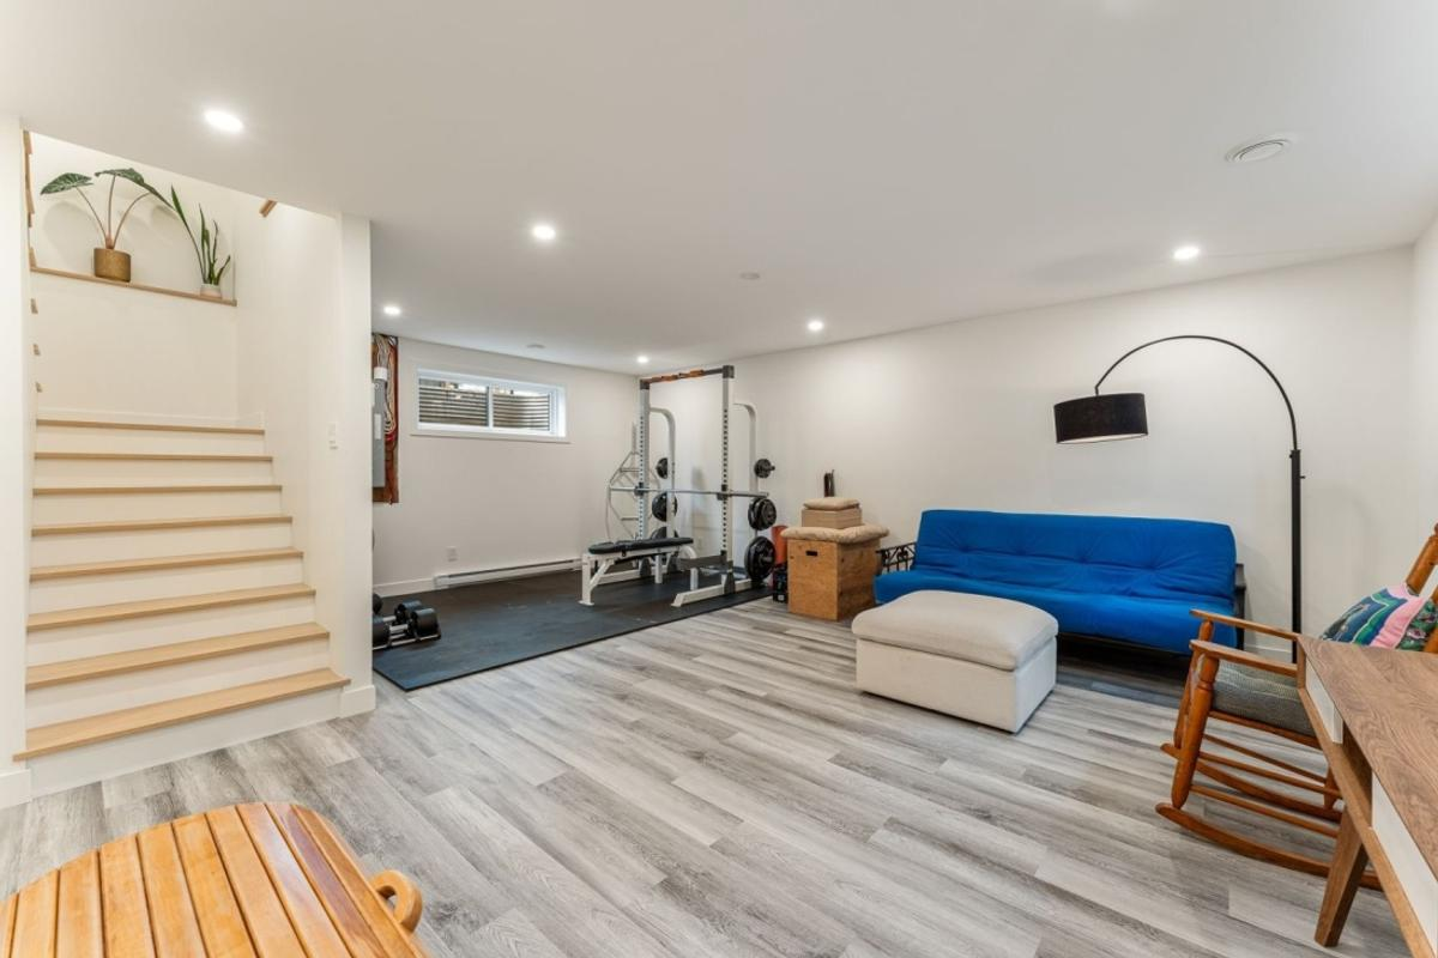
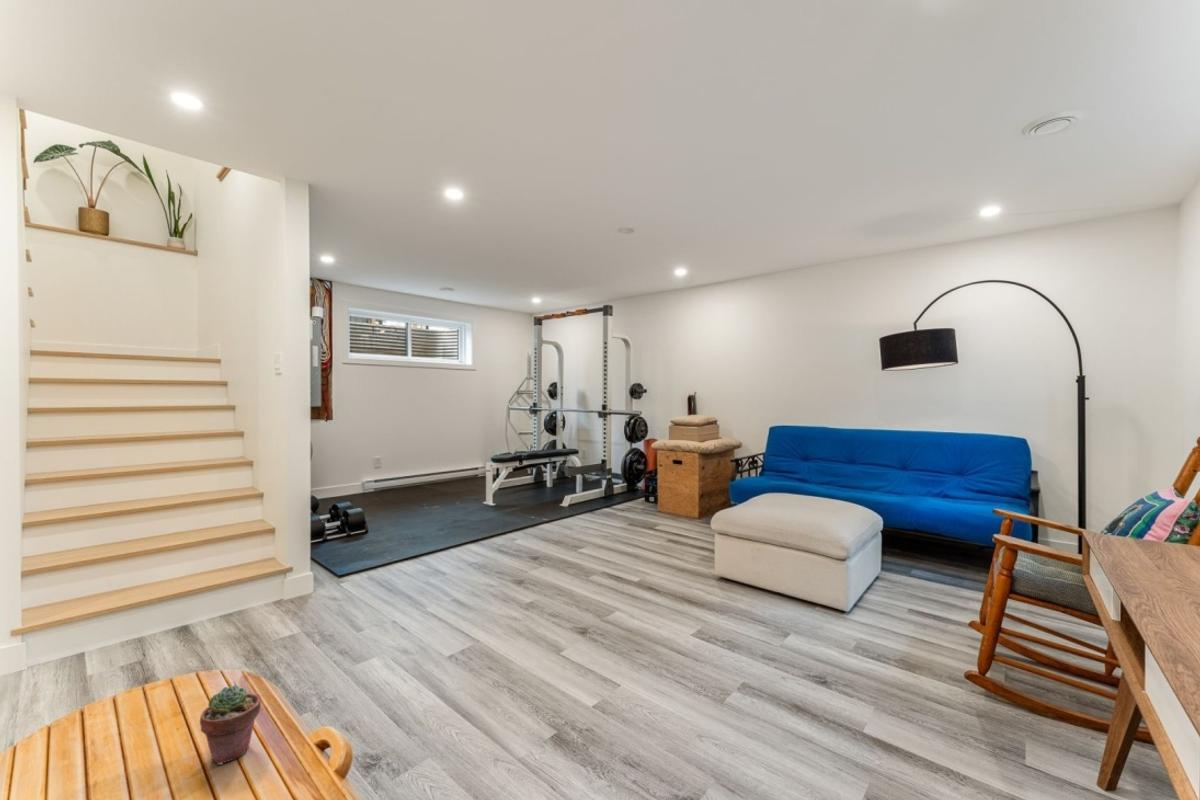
+ potted succulent (231, 719)
